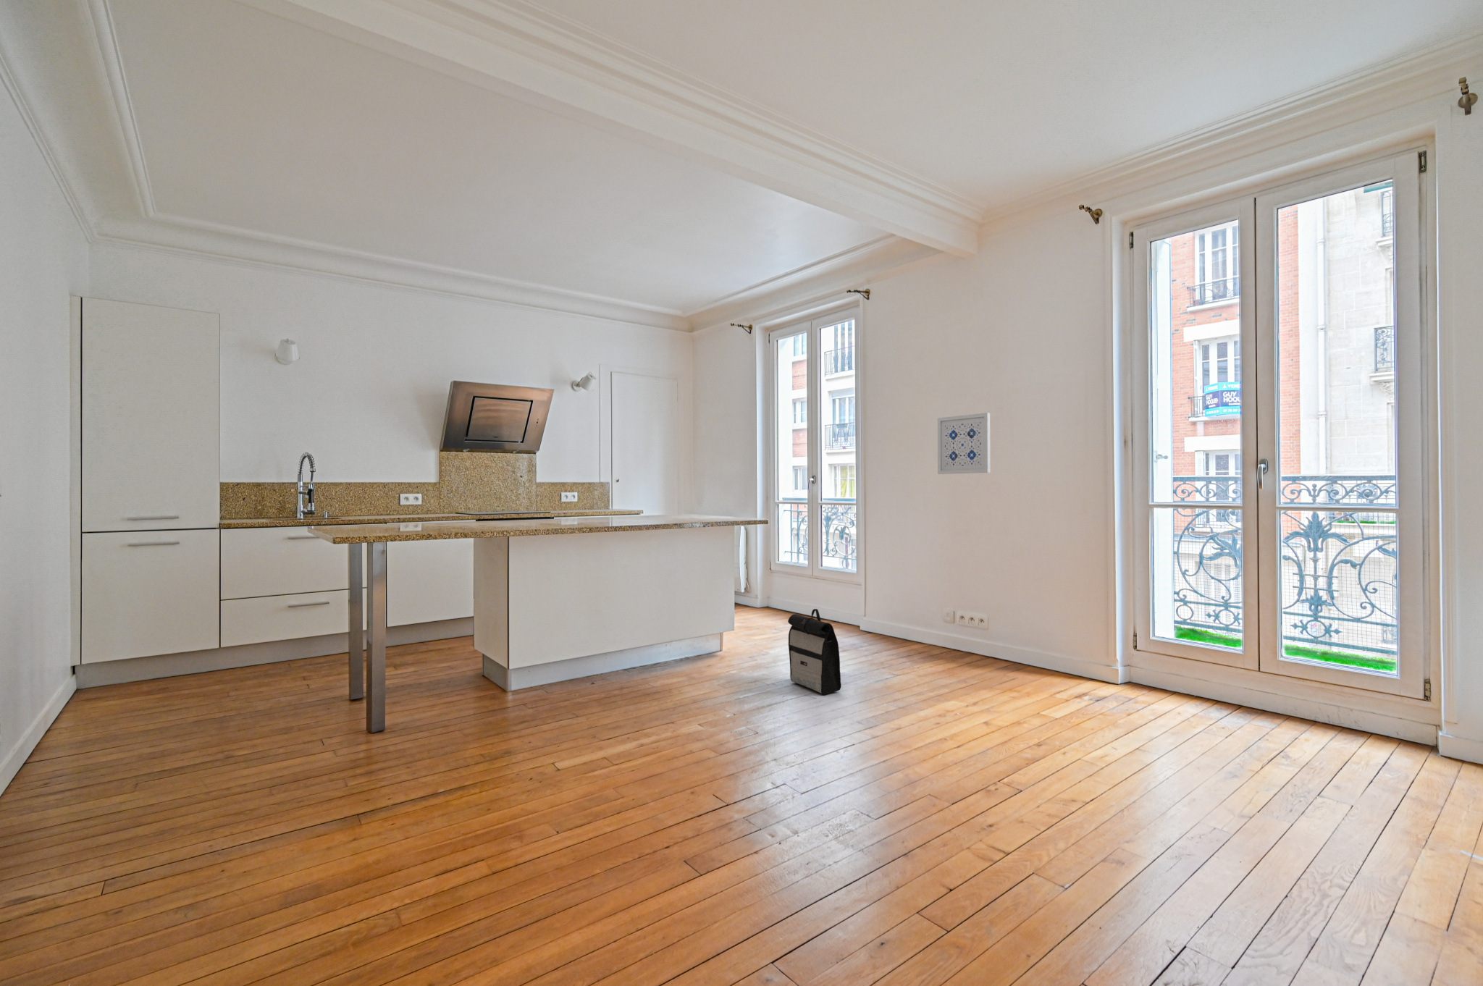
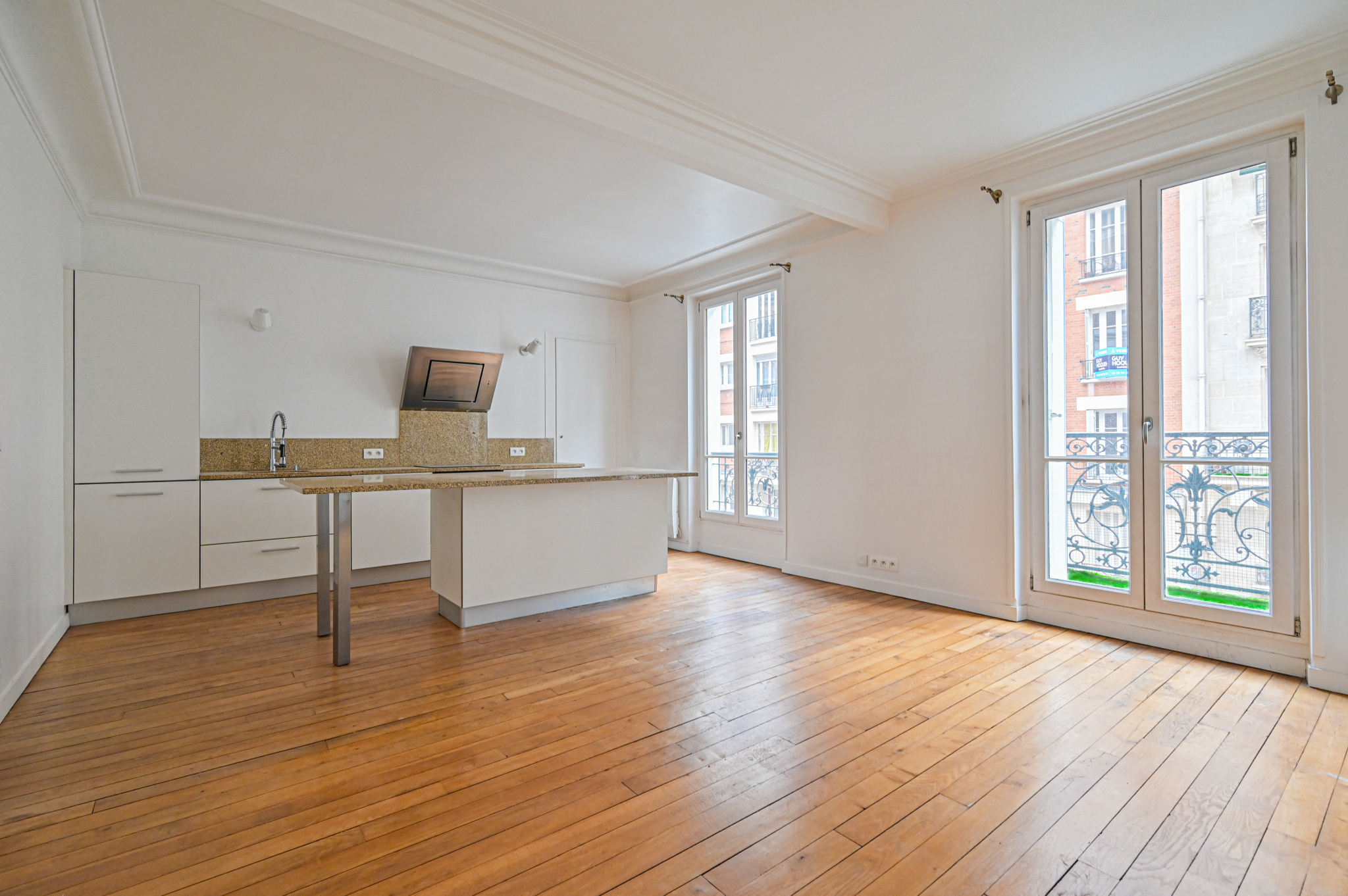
- backpack (813, 648)
- wall art (963, 445)
